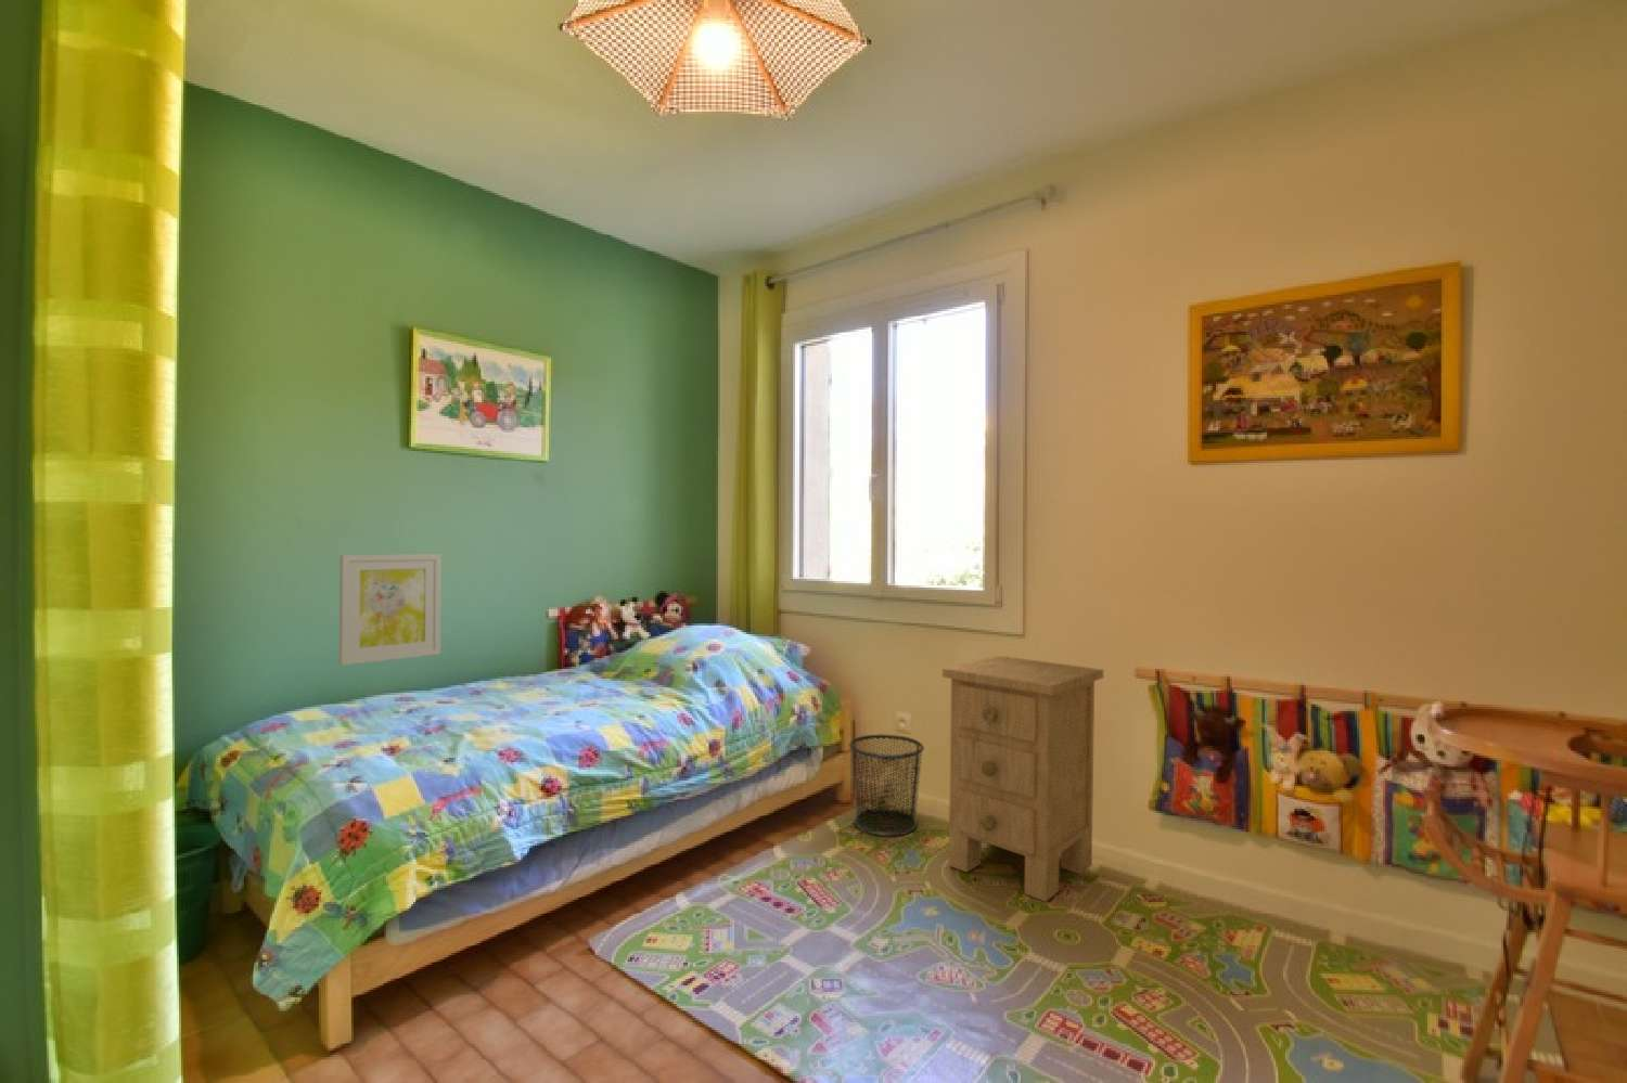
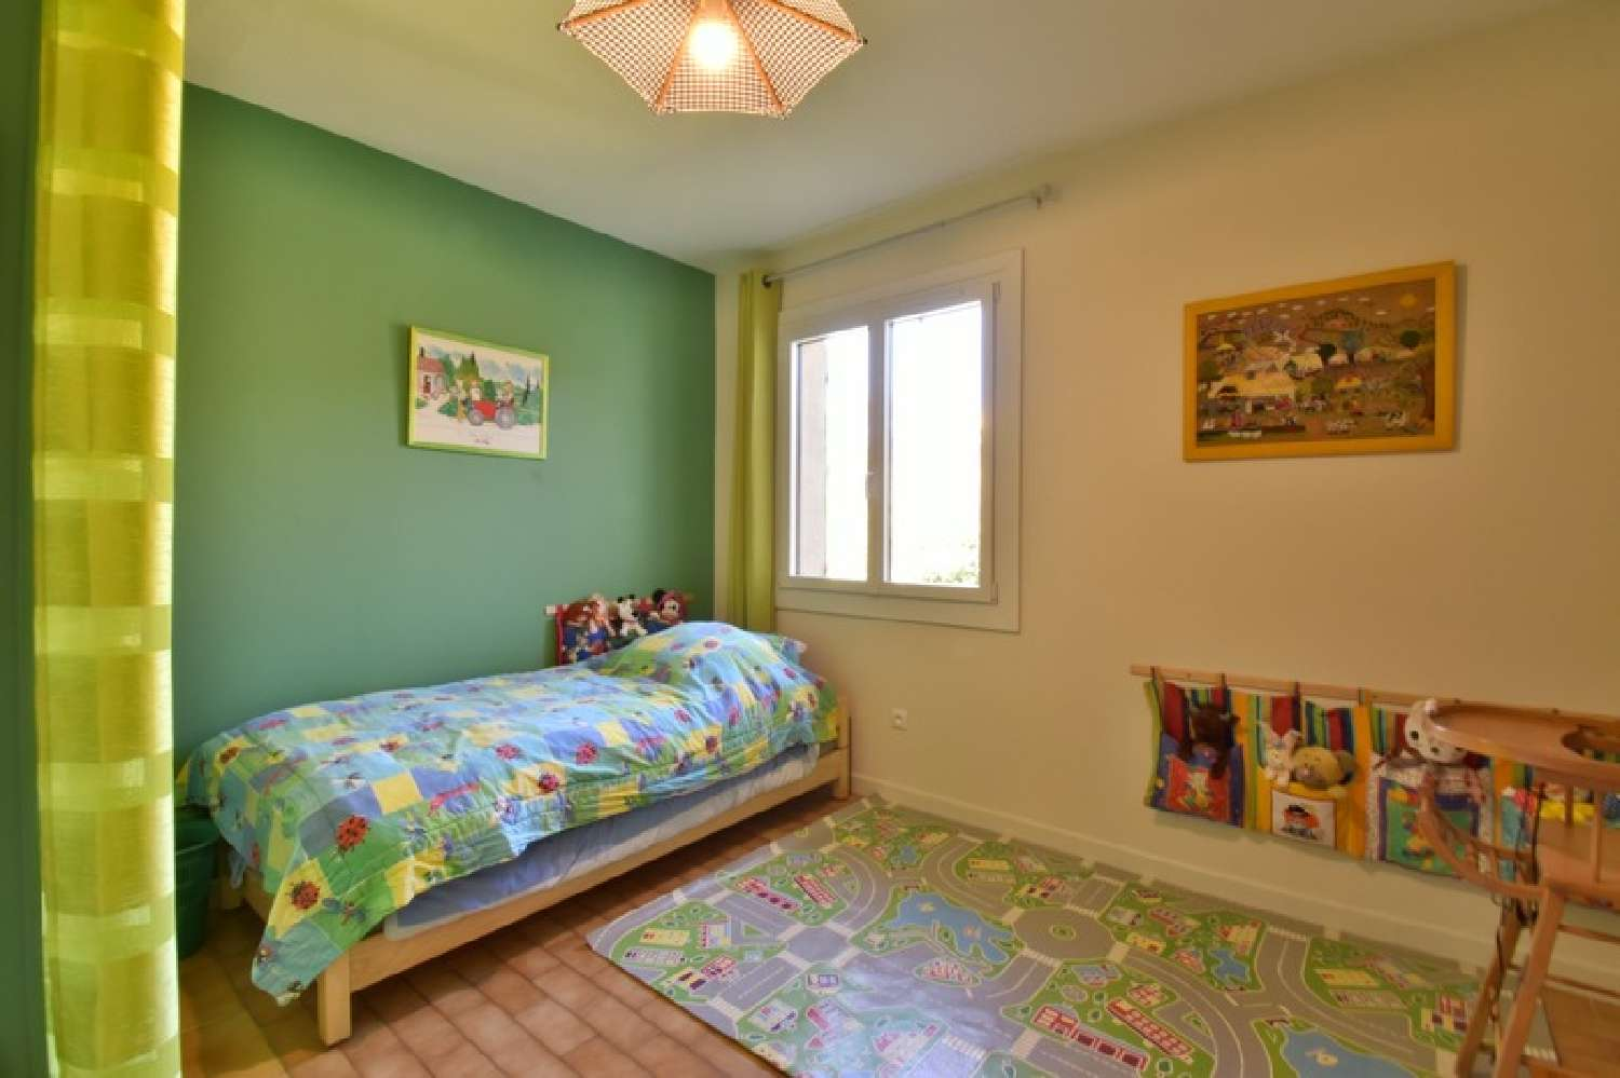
- wall art (392, 606)
- nightstand (1018, 769)
- waste bin (885, 783)
